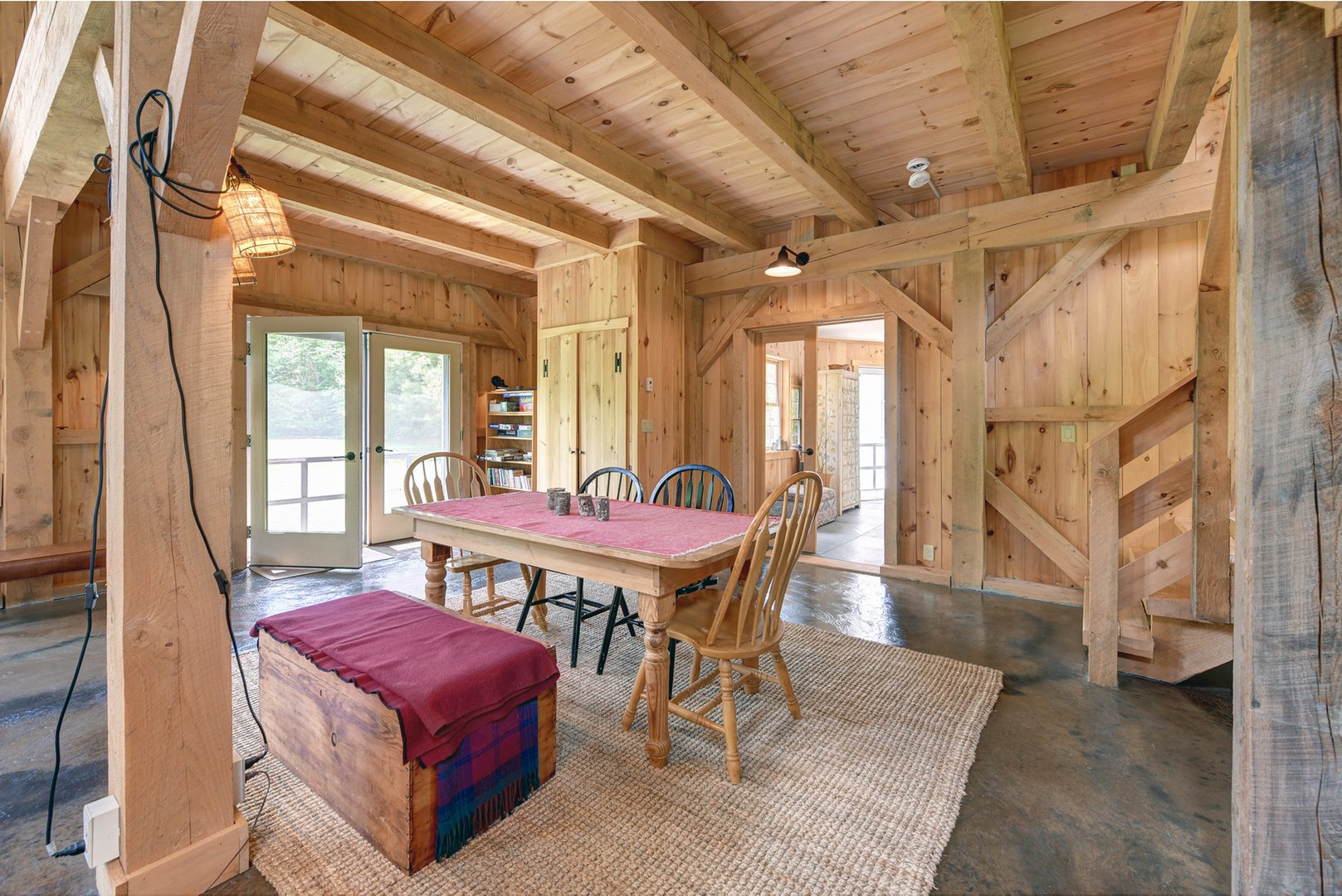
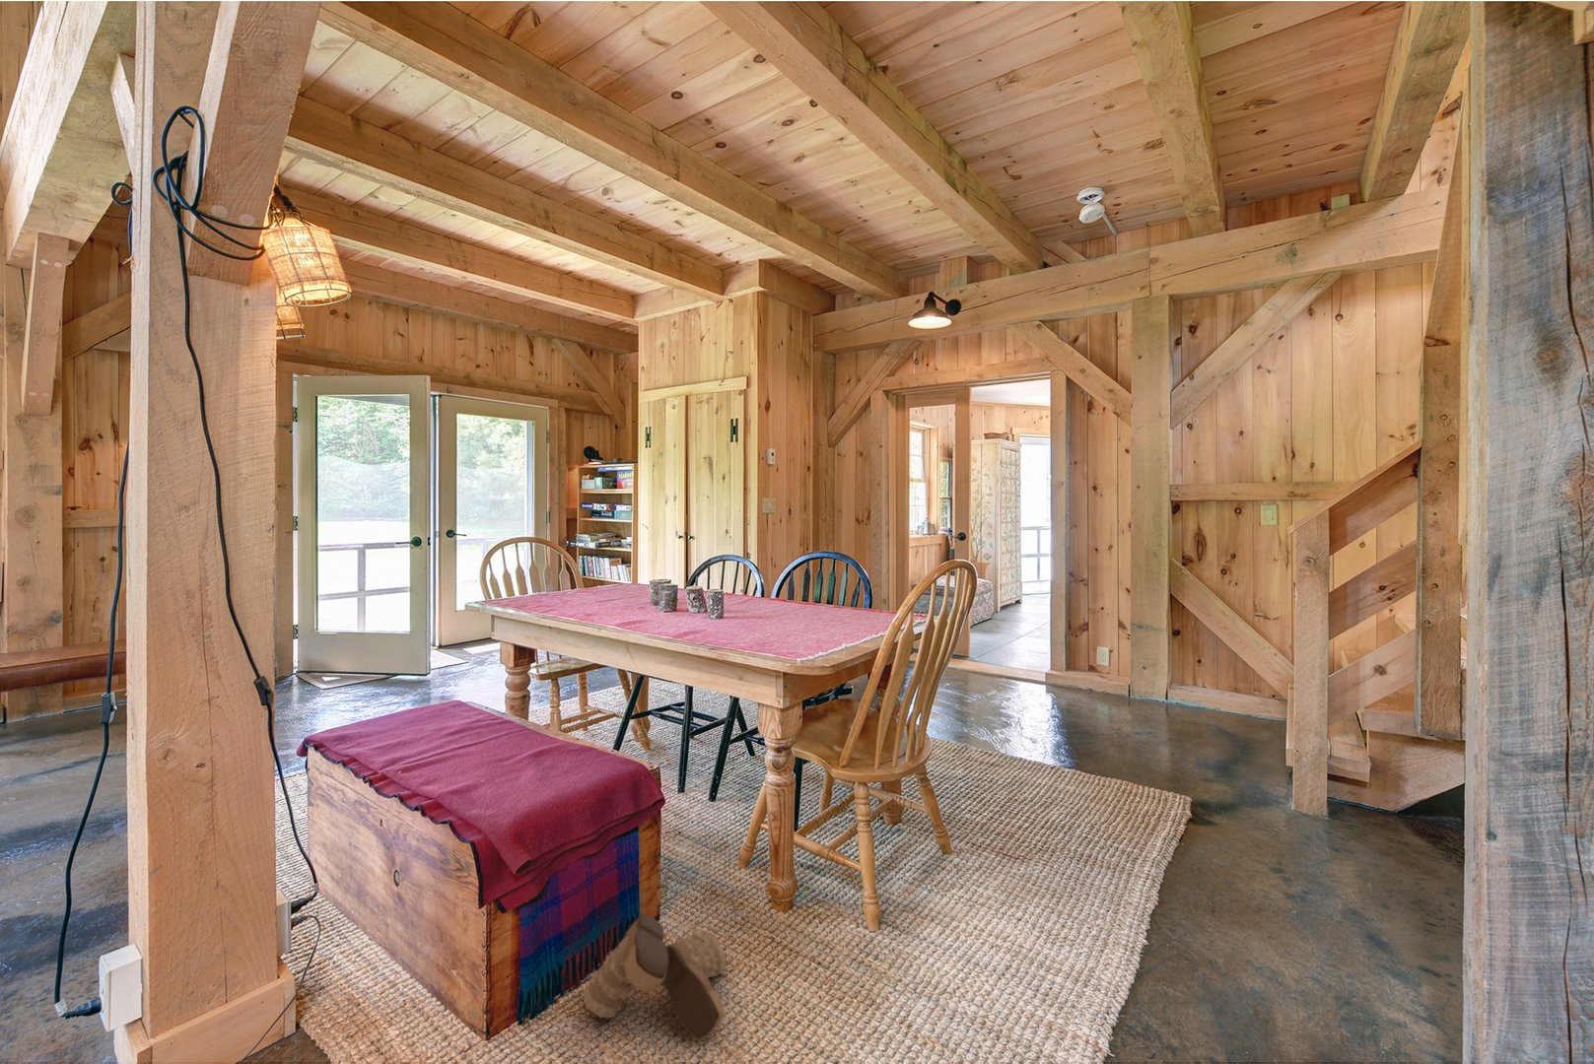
+ boots (672, 958)
